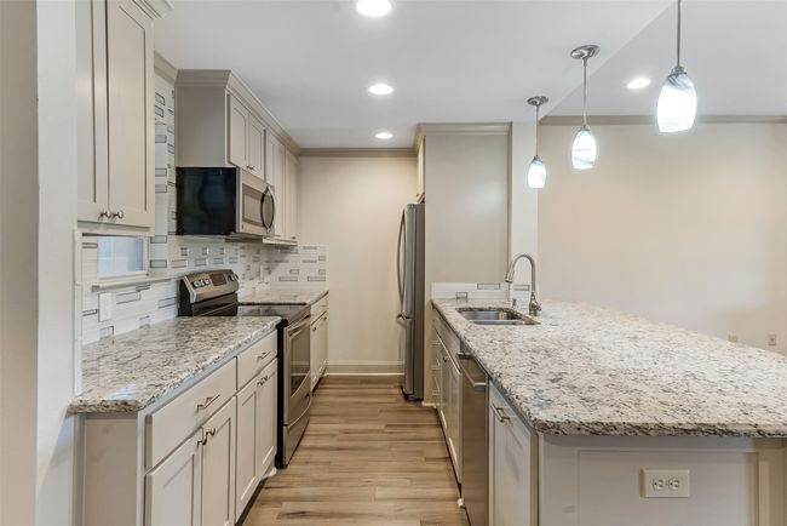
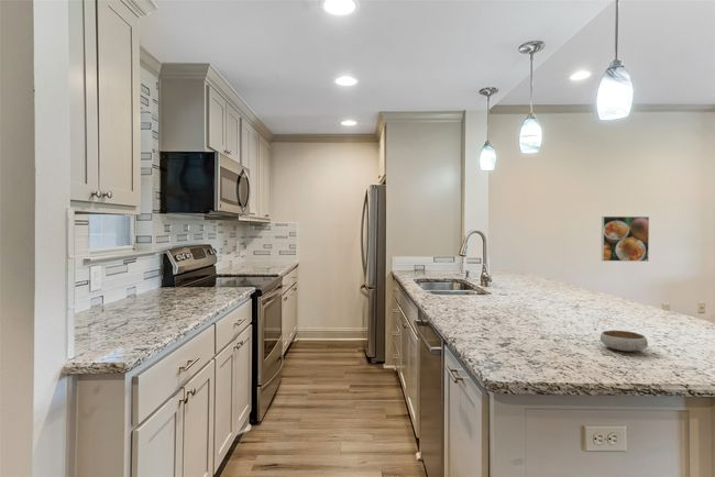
+ bowl (623, 341)
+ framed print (625, 239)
